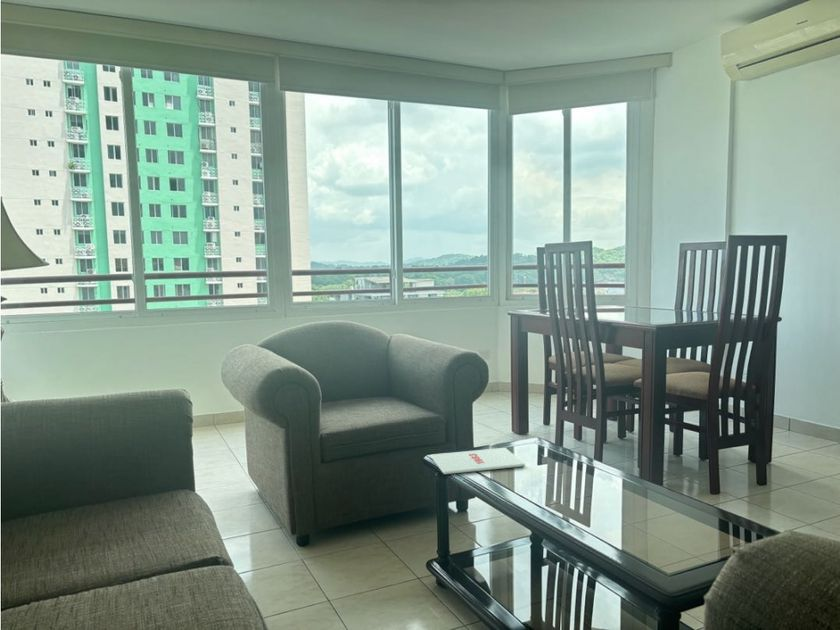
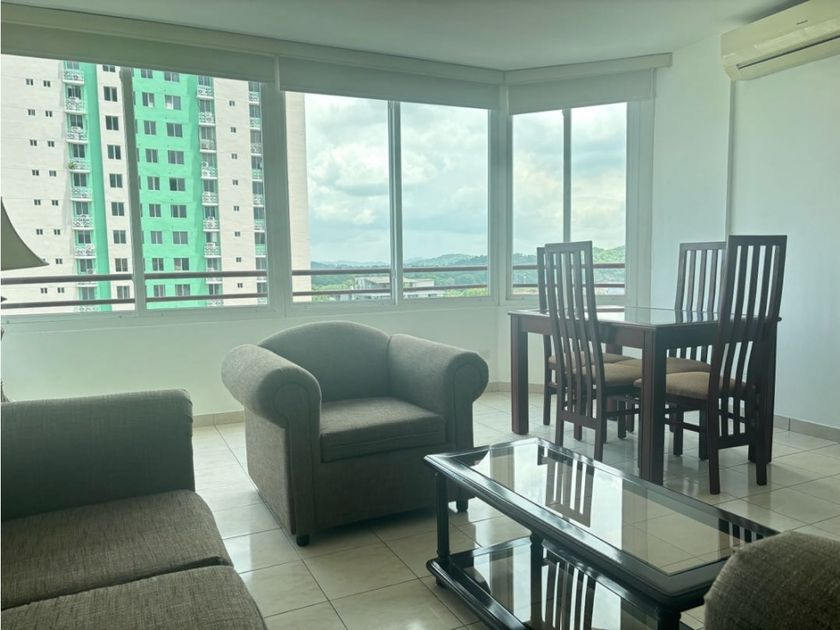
- magazine (476, 460)
